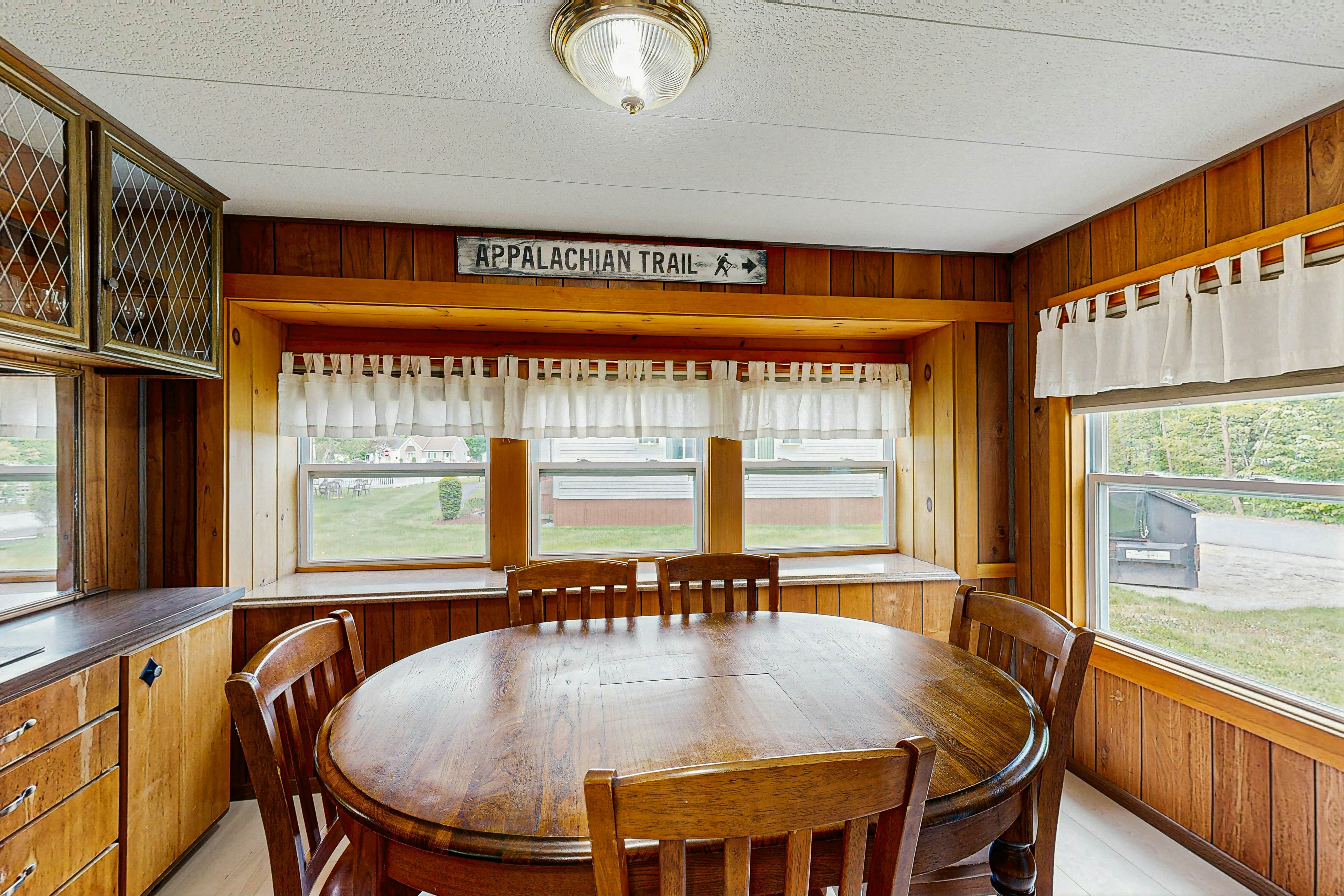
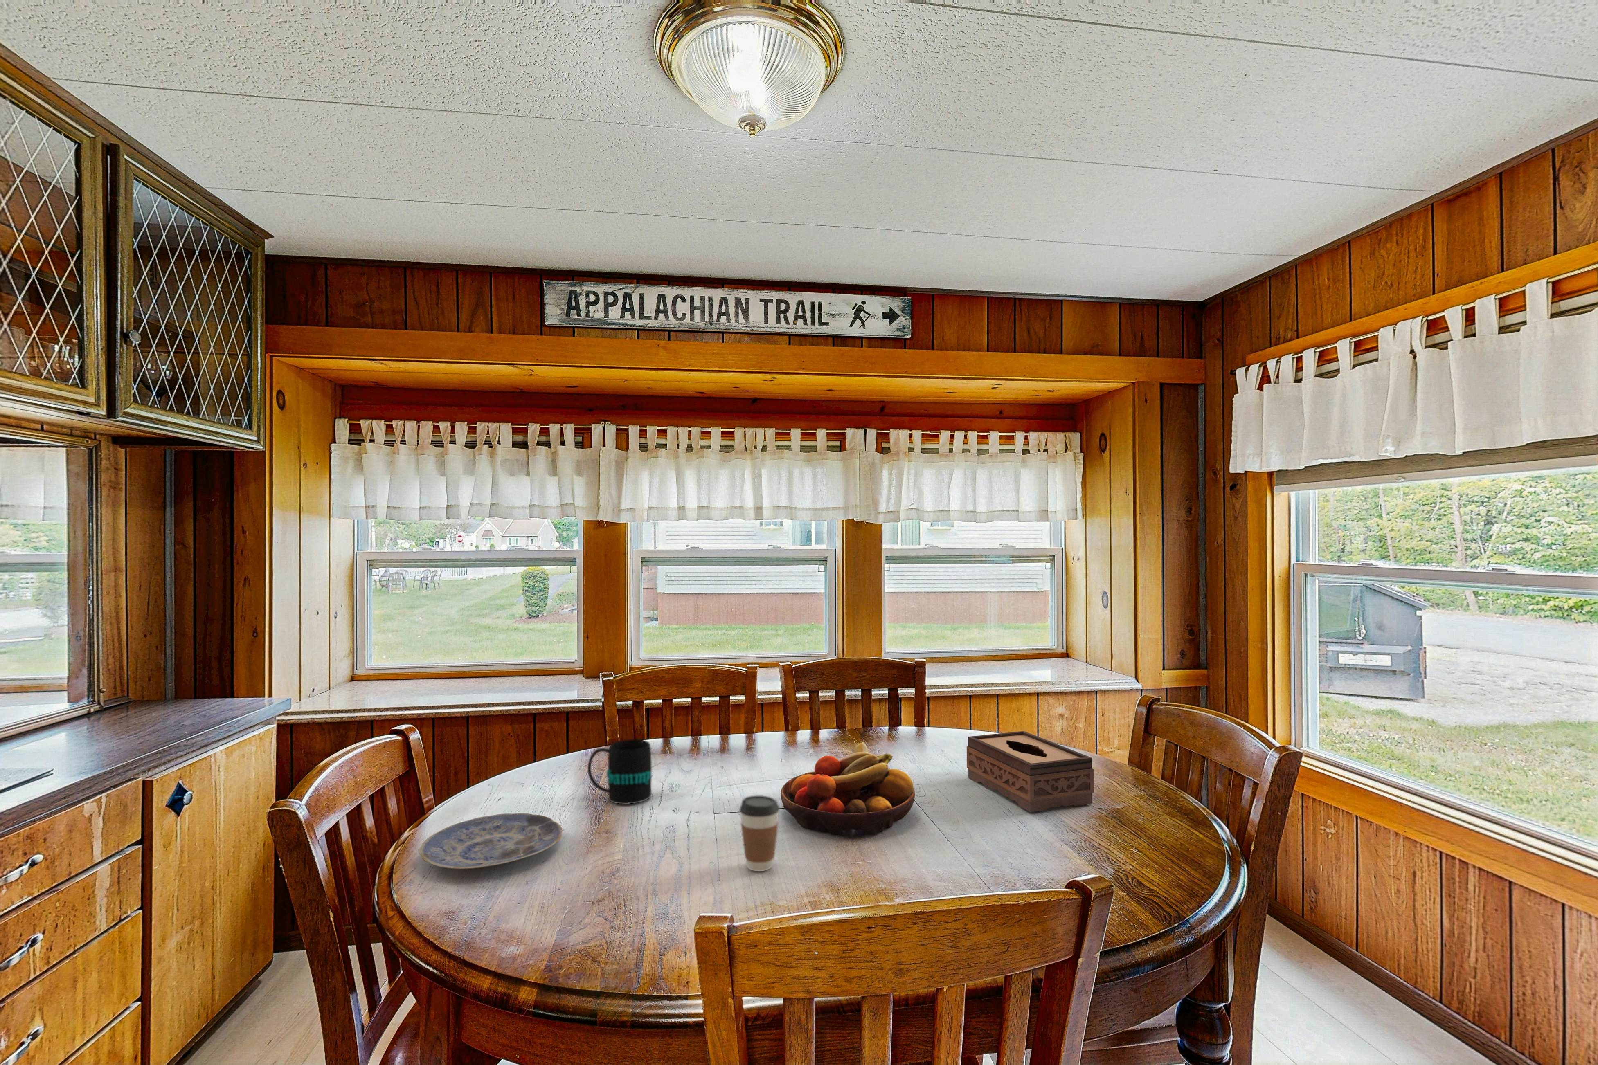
+ tissue box (1027, 768)
+ coffee cup (760, 833)
+ fruit bowl (847, 783)
+ mug (619, 773)
+ plate (492, 844)
